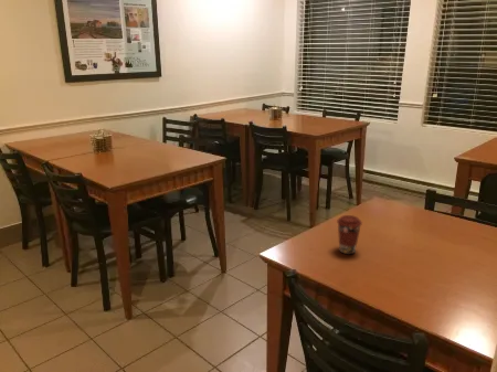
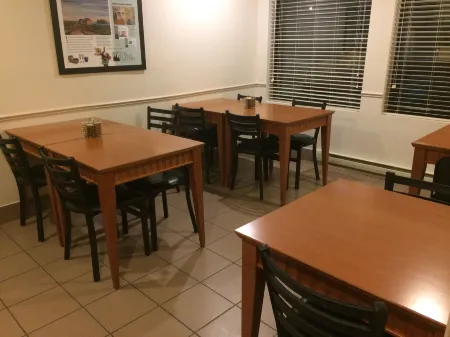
- coffee cup (348, 234)
